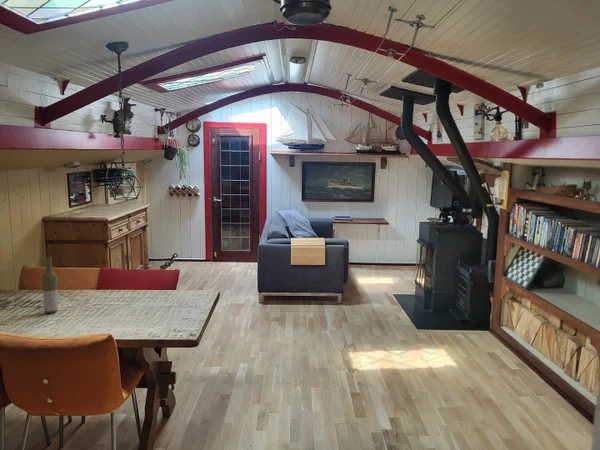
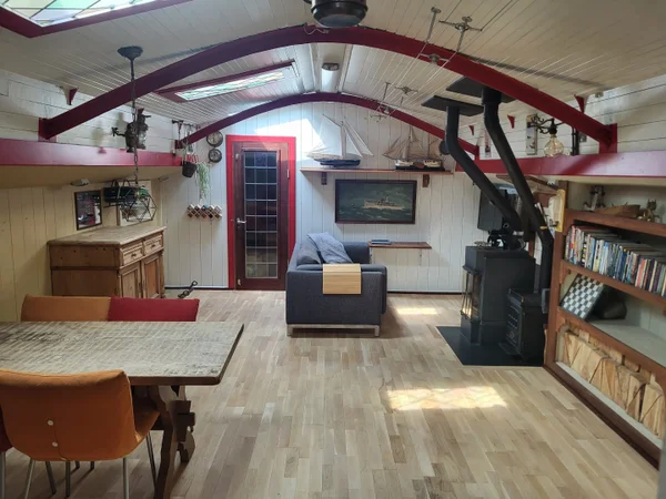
- bottle (50, 285)
